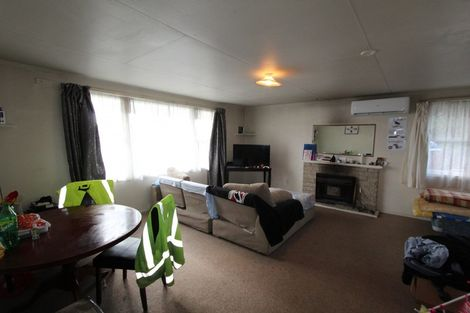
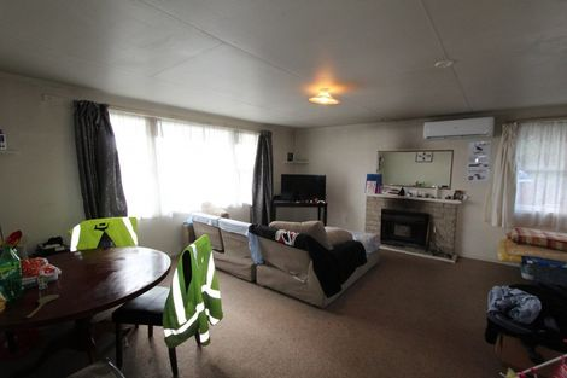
+ spoon (41, 304)
